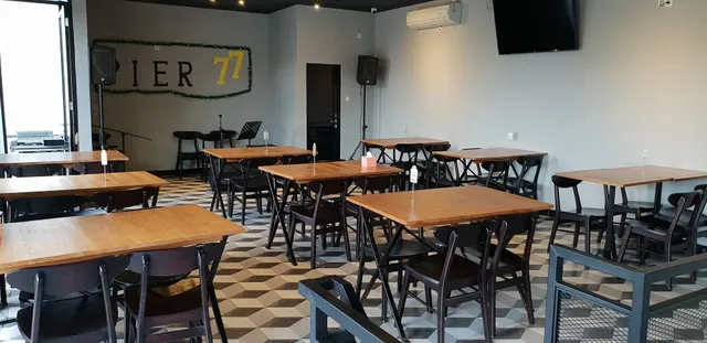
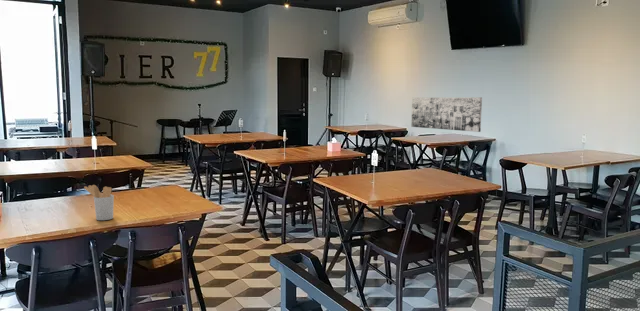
+ utensil holder (99, 201)
+ wall art (443, 113)
